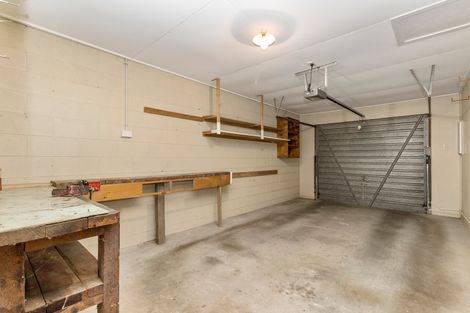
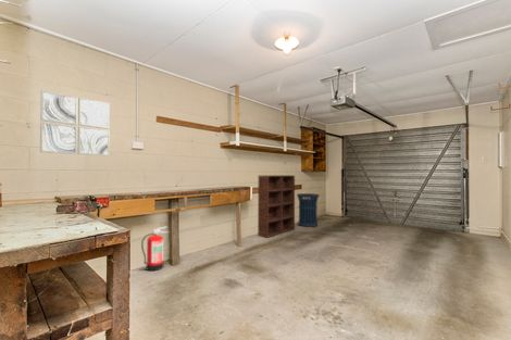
+ wall art (76, 126)
+ fire extinguisher (154, 248)
+ trash can (308, 210)
+ shelving unit (277, 203)
